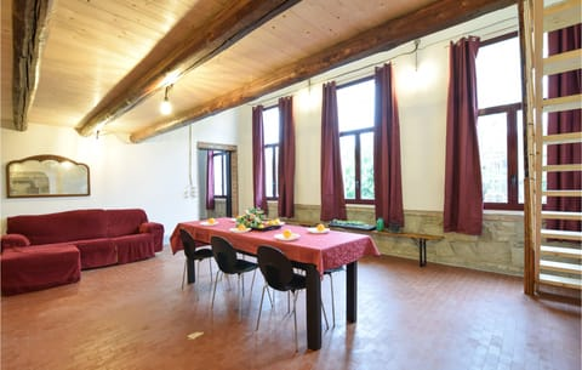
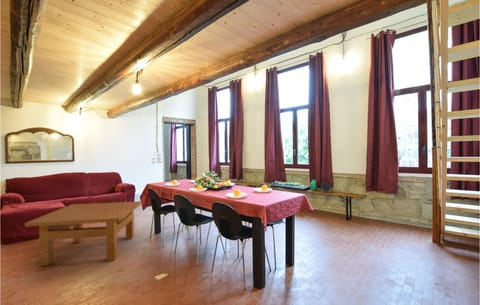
+ table (93, 229)
